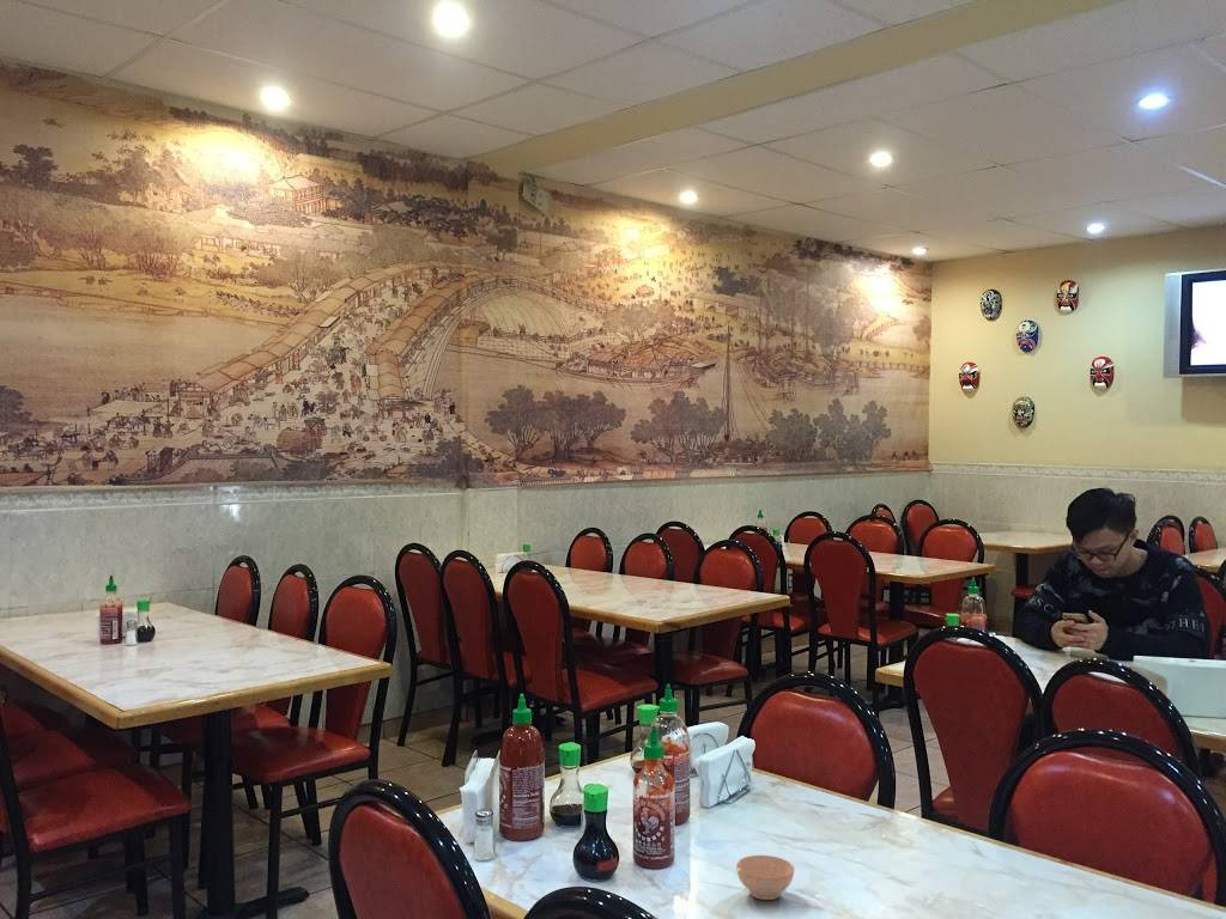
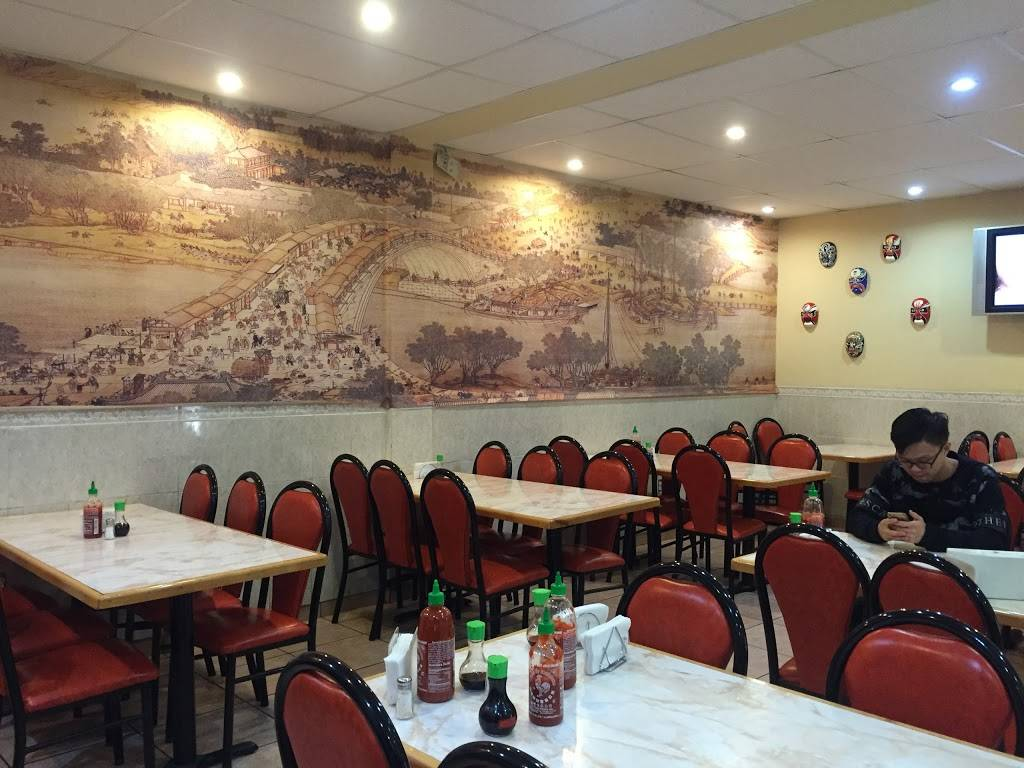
- teacup (764, 876)
